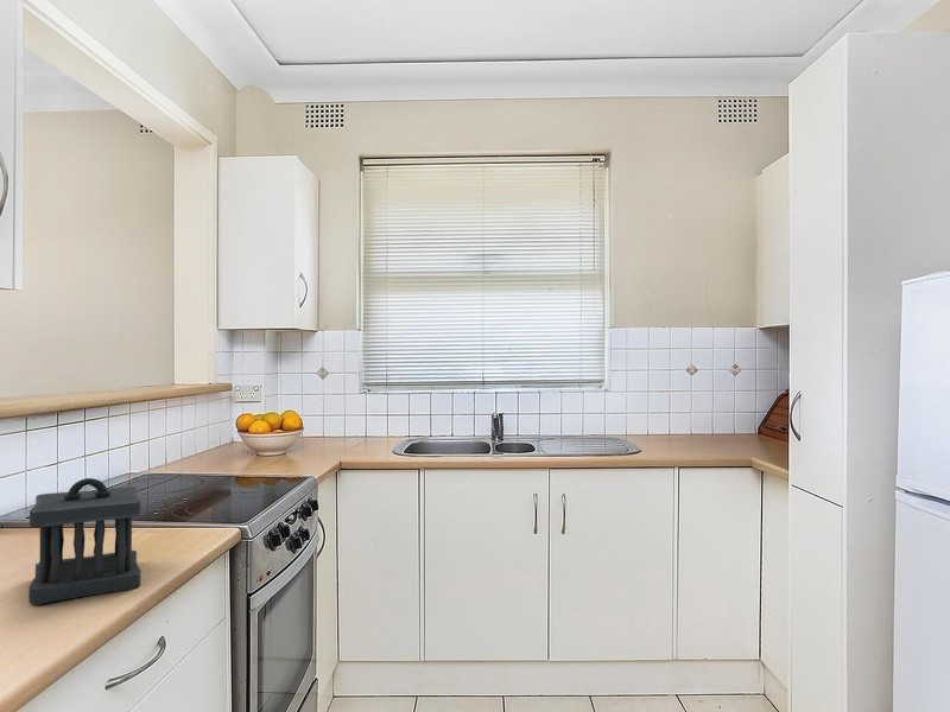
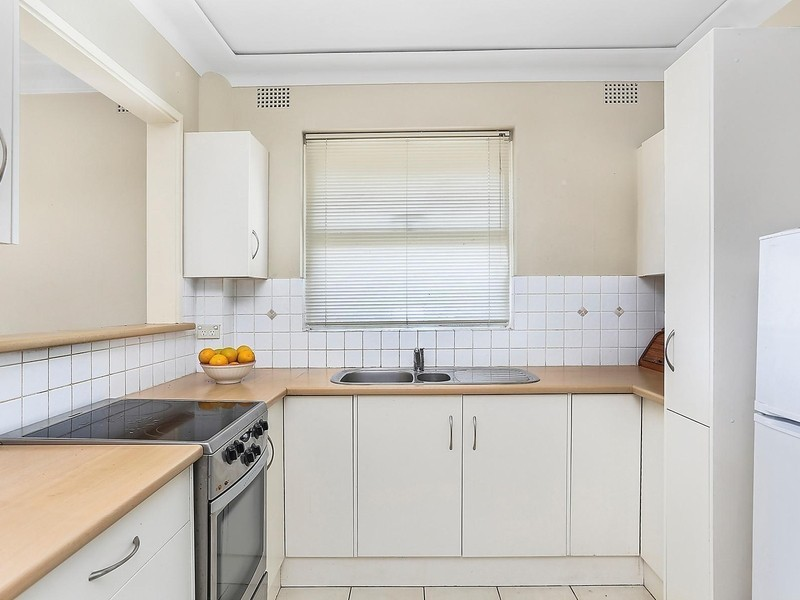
- utensil holder (83, 529)
